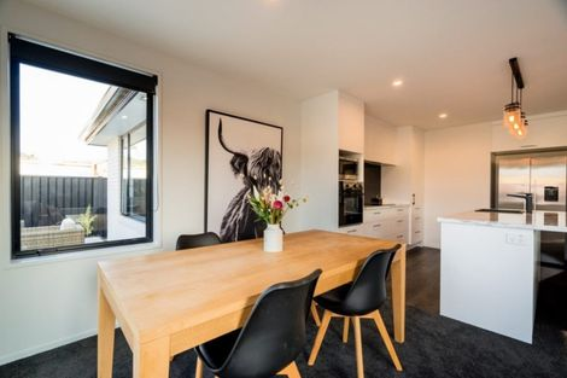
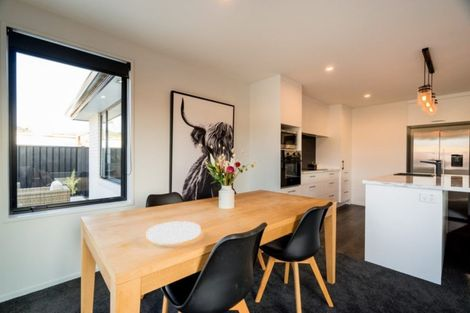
+ plate (174, 231)
